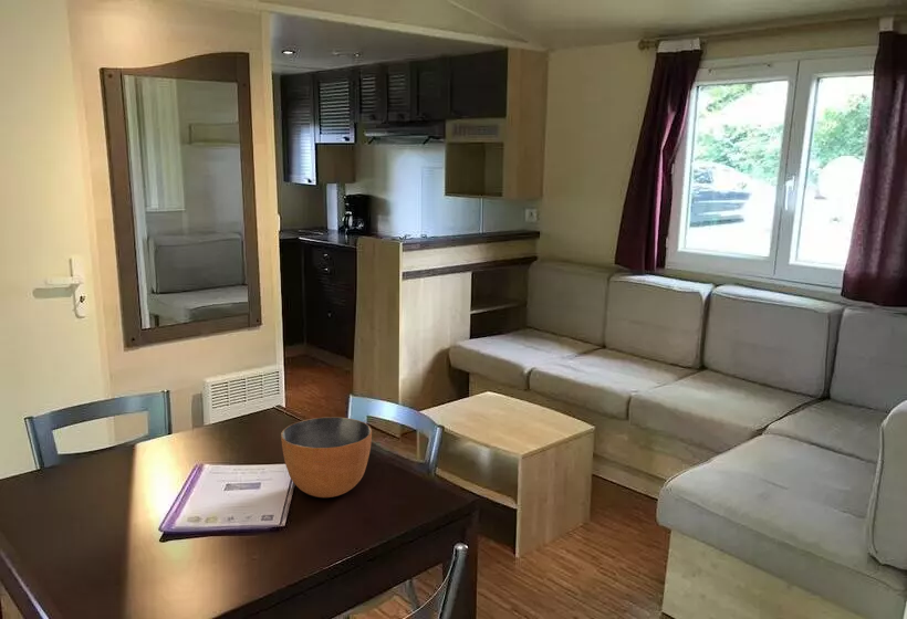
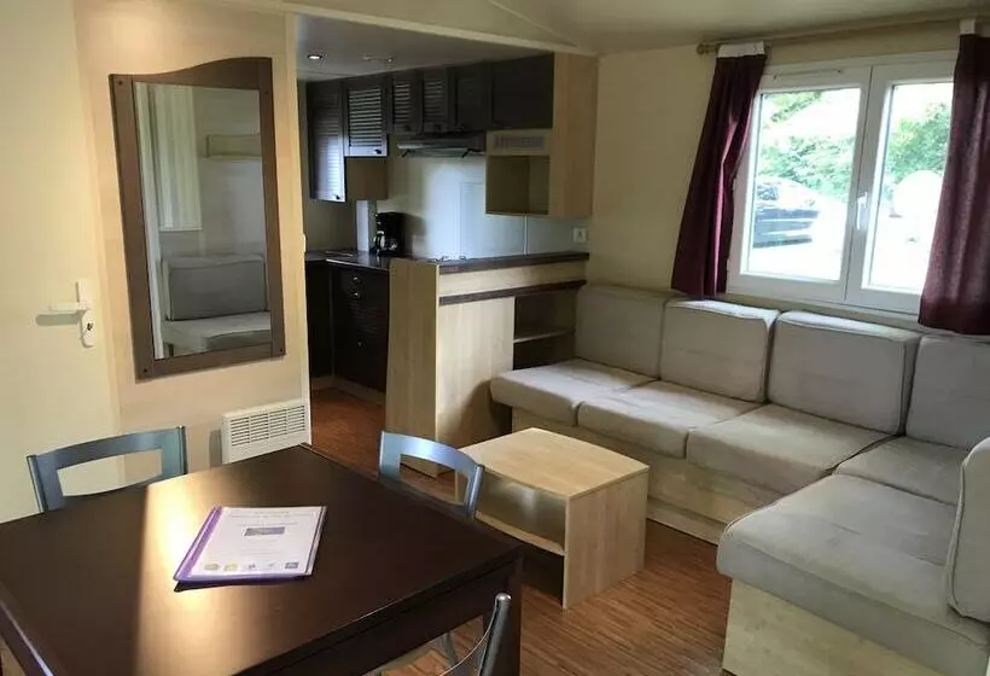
- bowl (326, 461)
